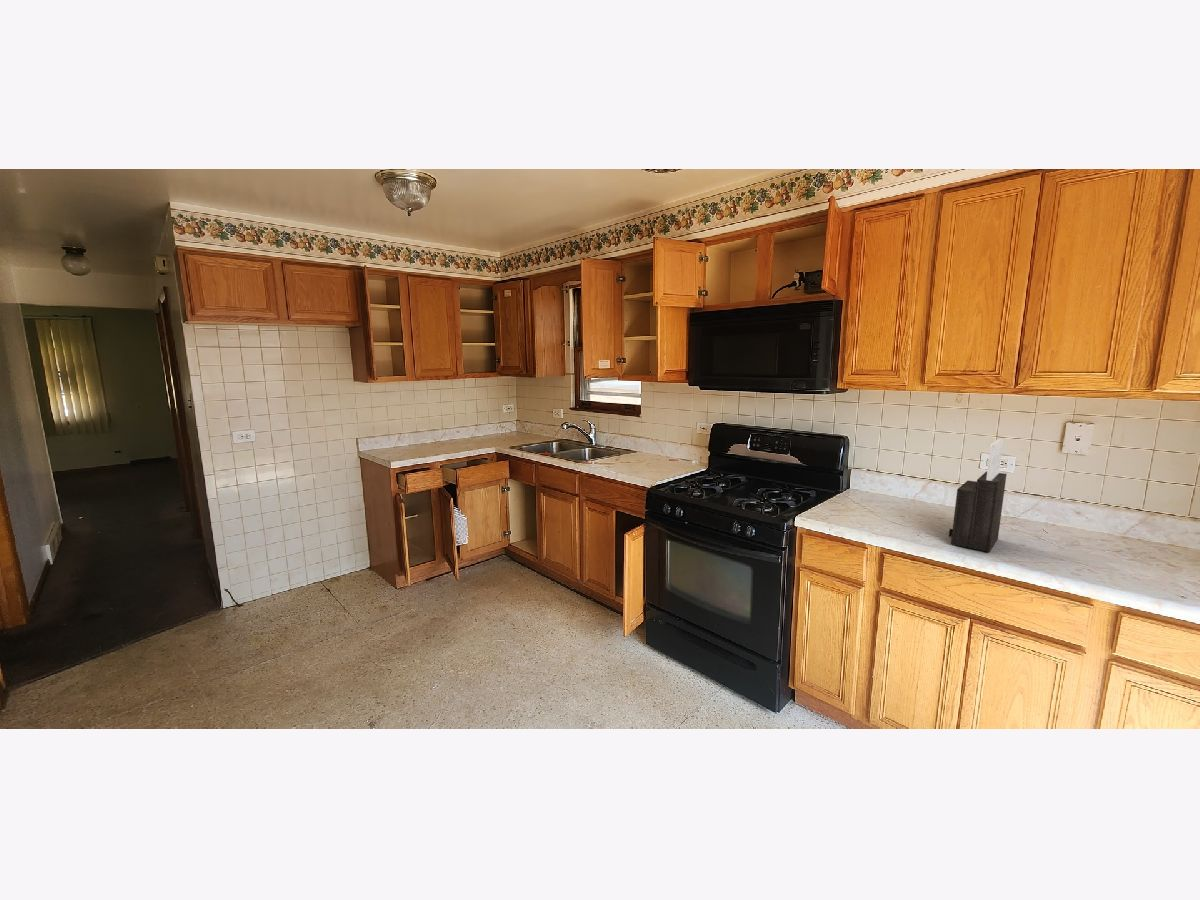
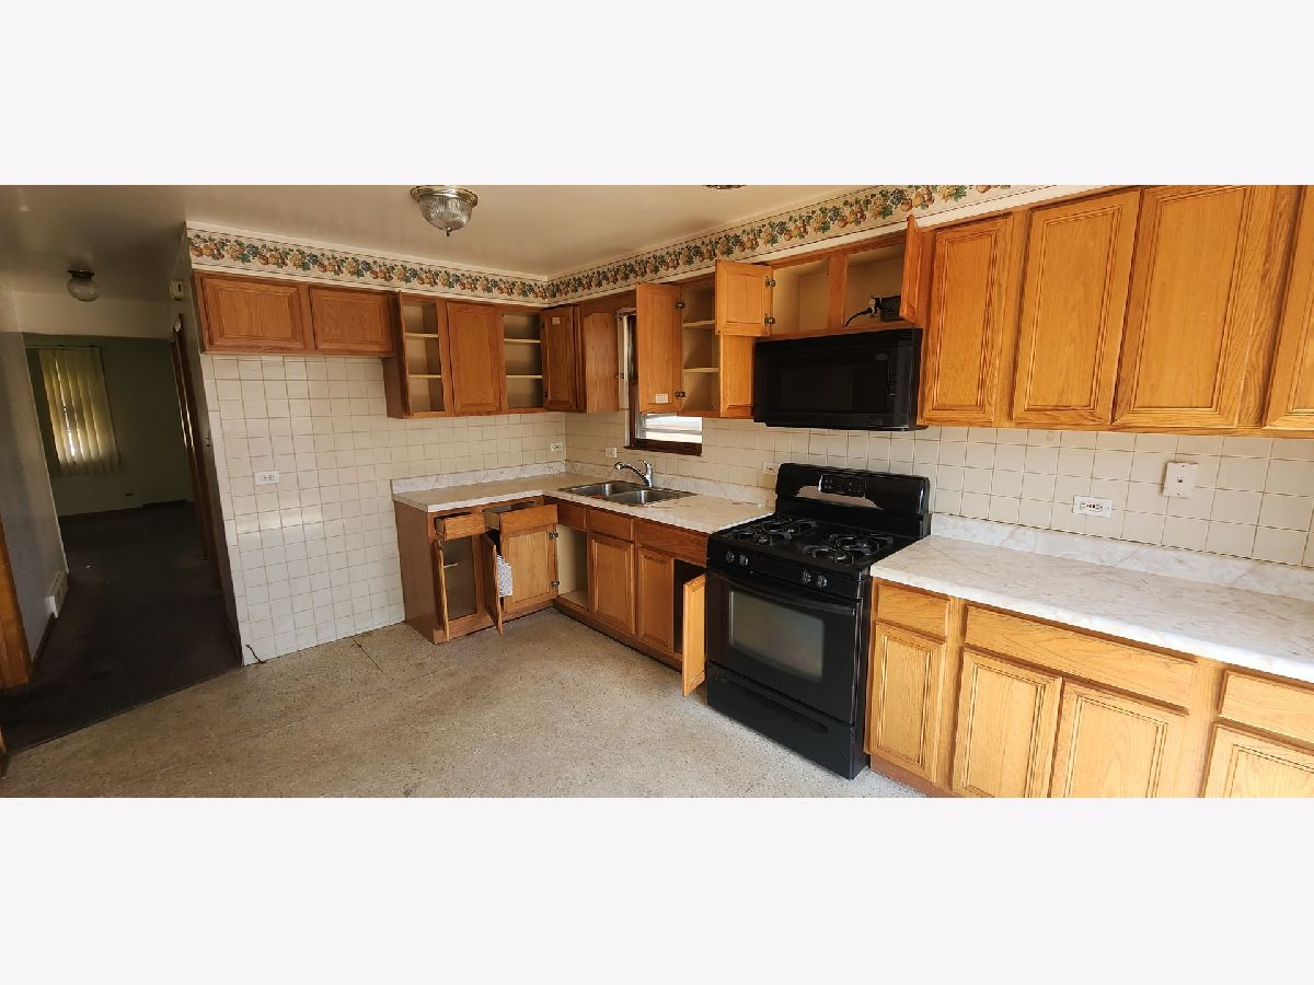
- knife block (976, 491)
